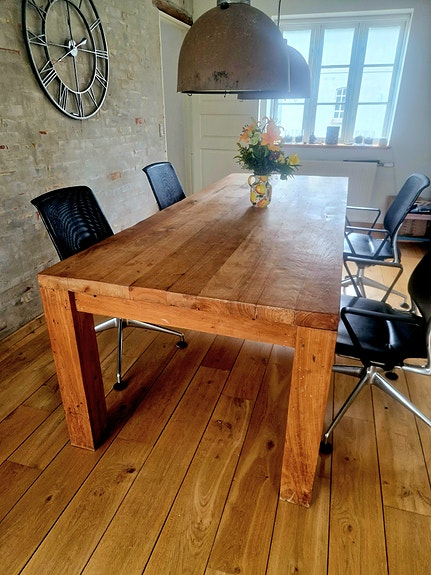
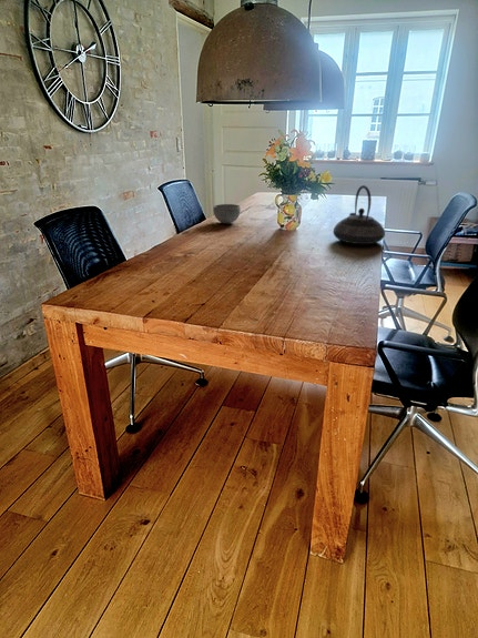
+ teapot (359, 213)
+ bowl (226, 214)
